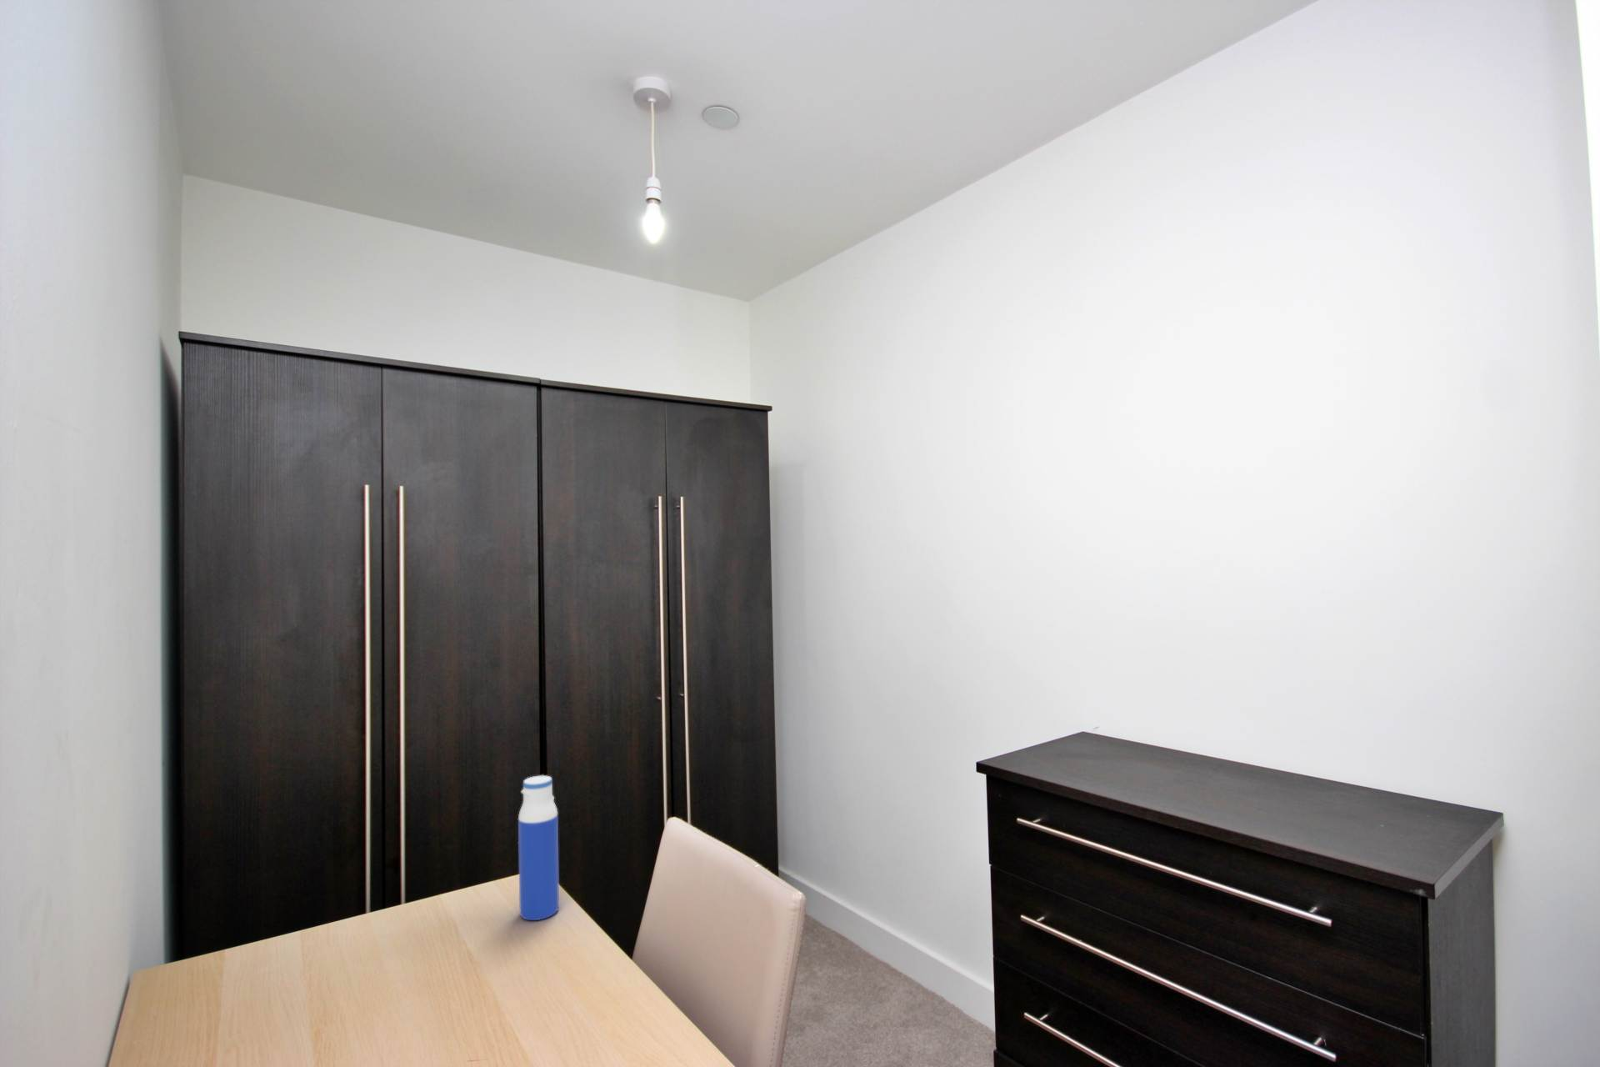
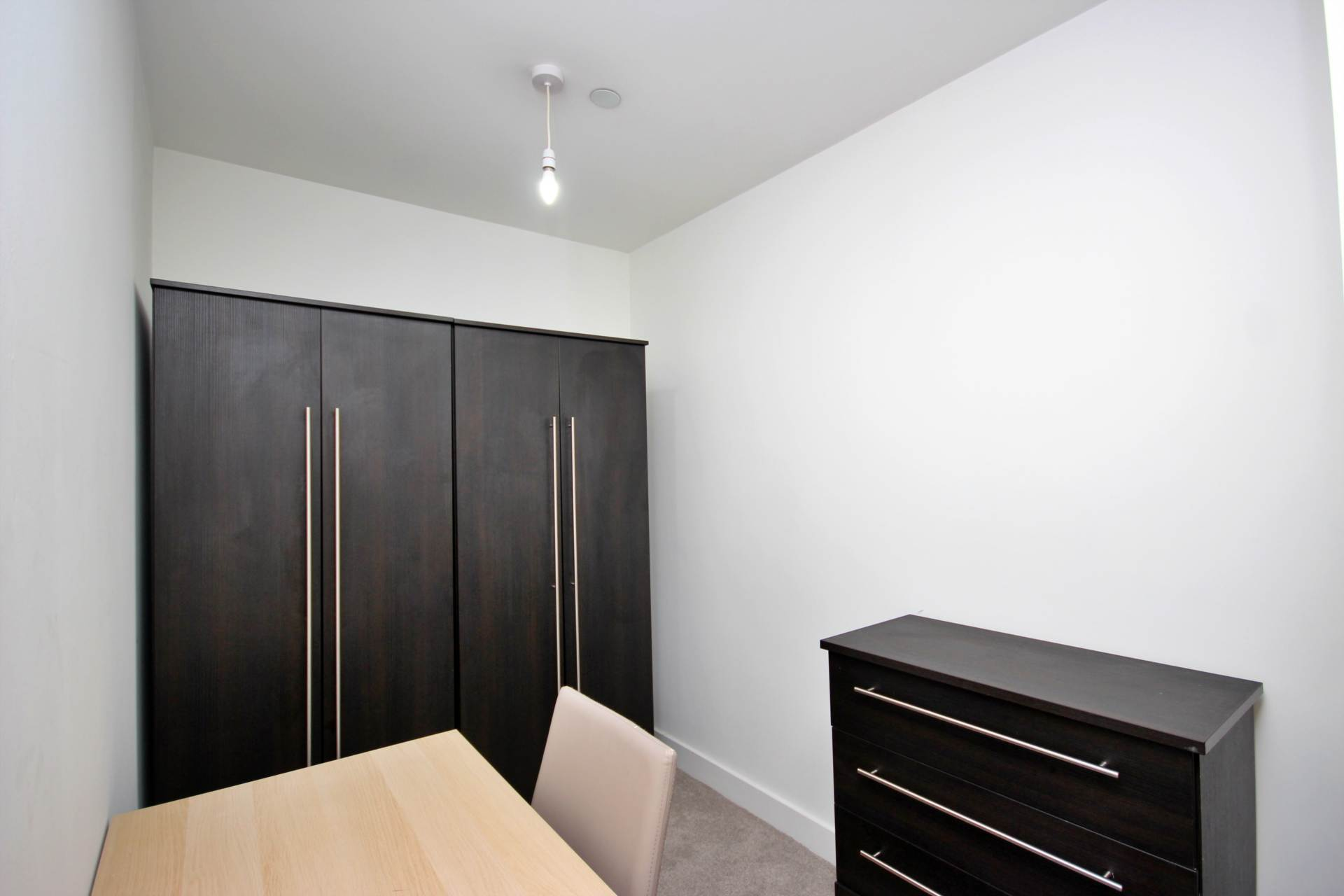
- water bottle (538, 846)
